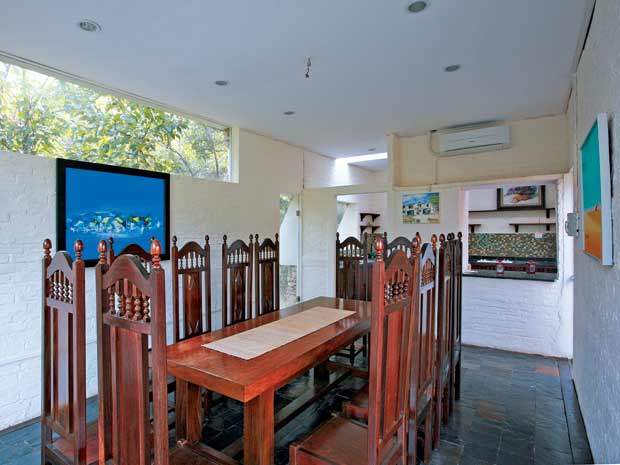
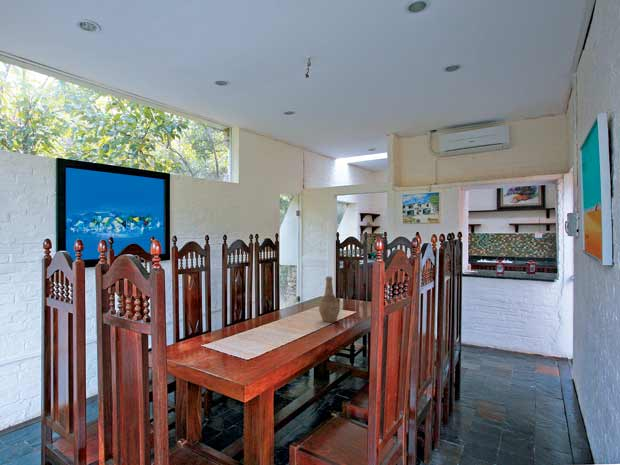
+ vase (329, 298)
